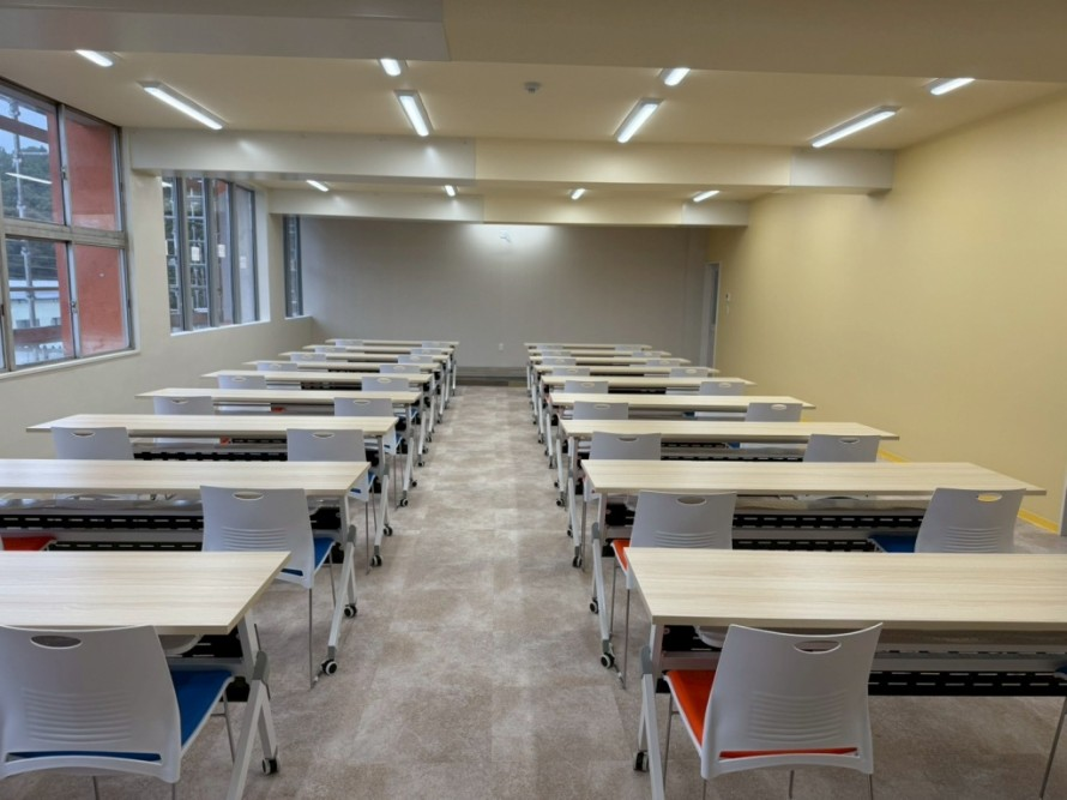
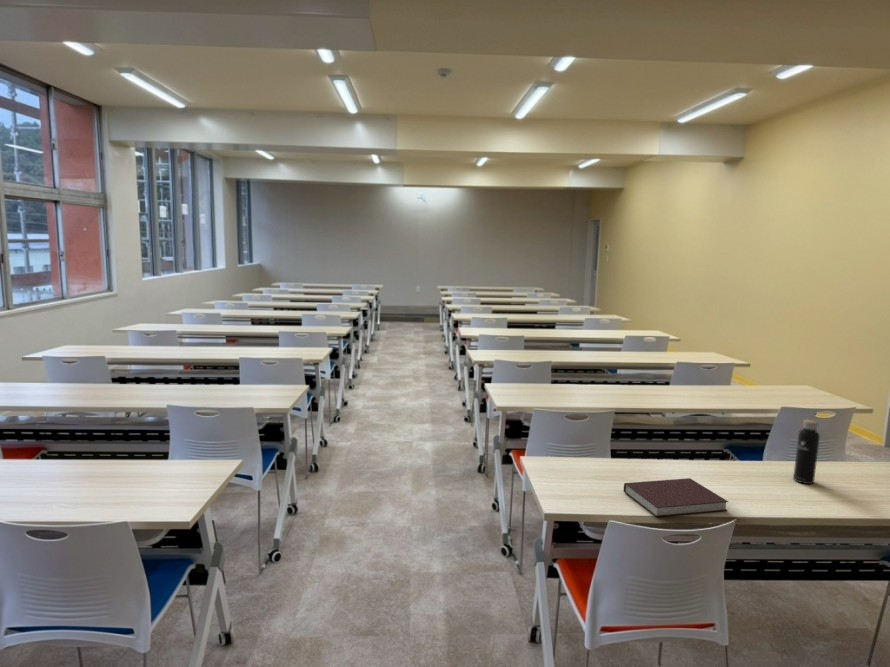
+ water bottle (807, 448)
+ notebook (674, 496)
